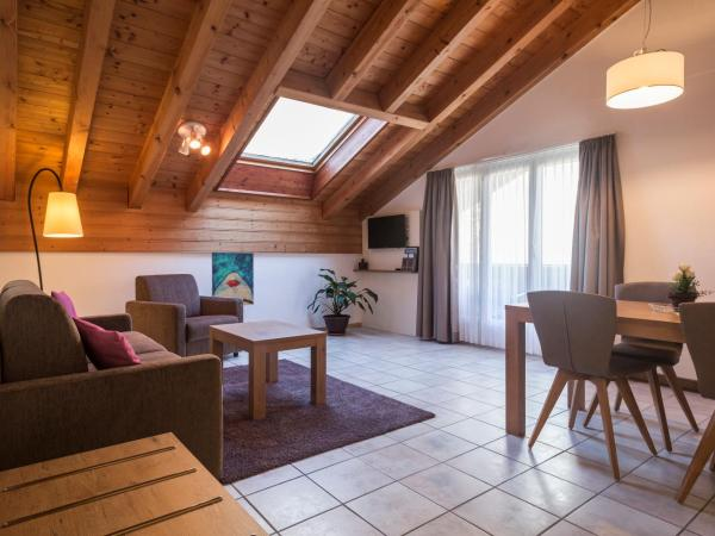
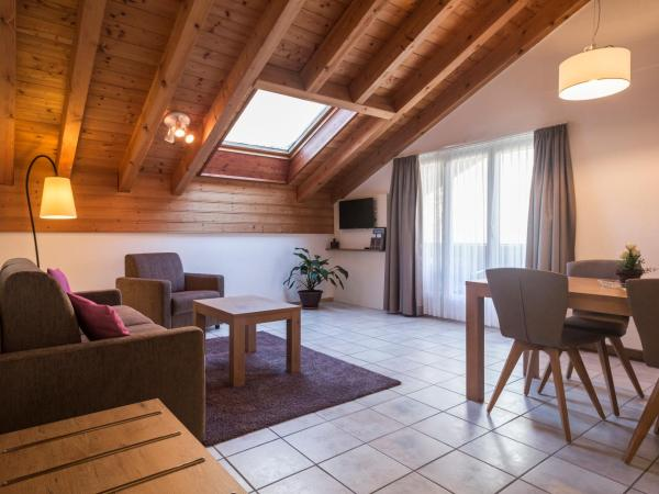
- wall art (232, 279)
